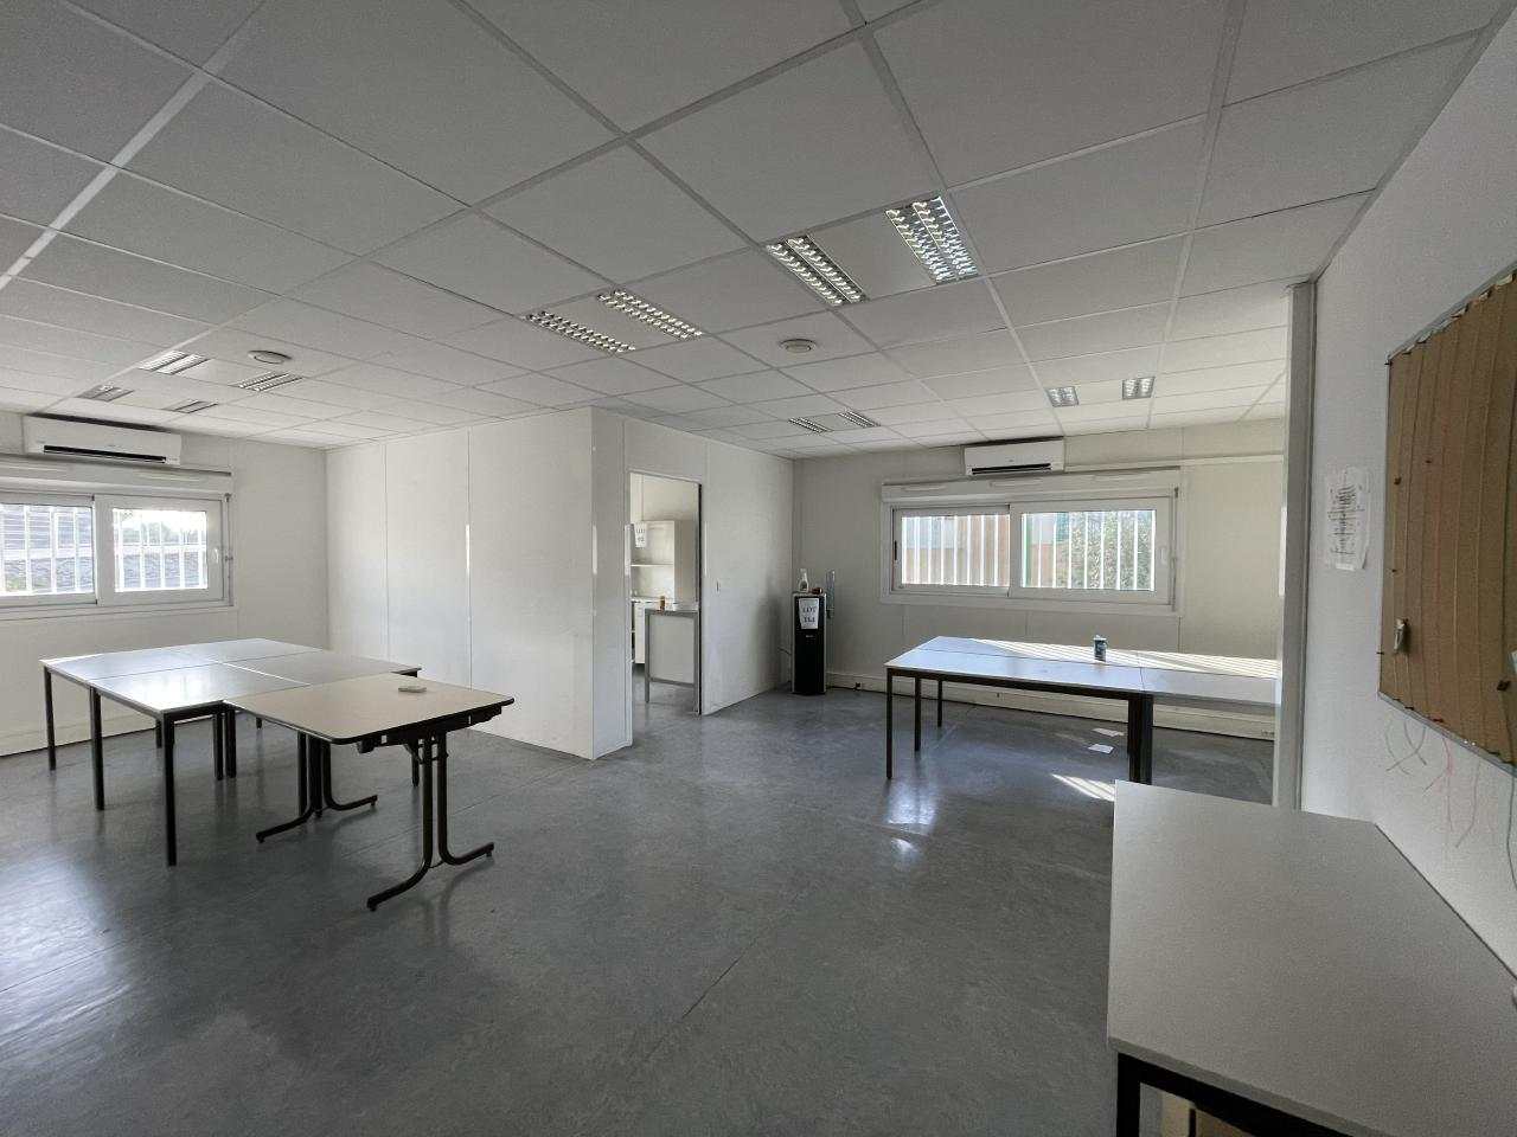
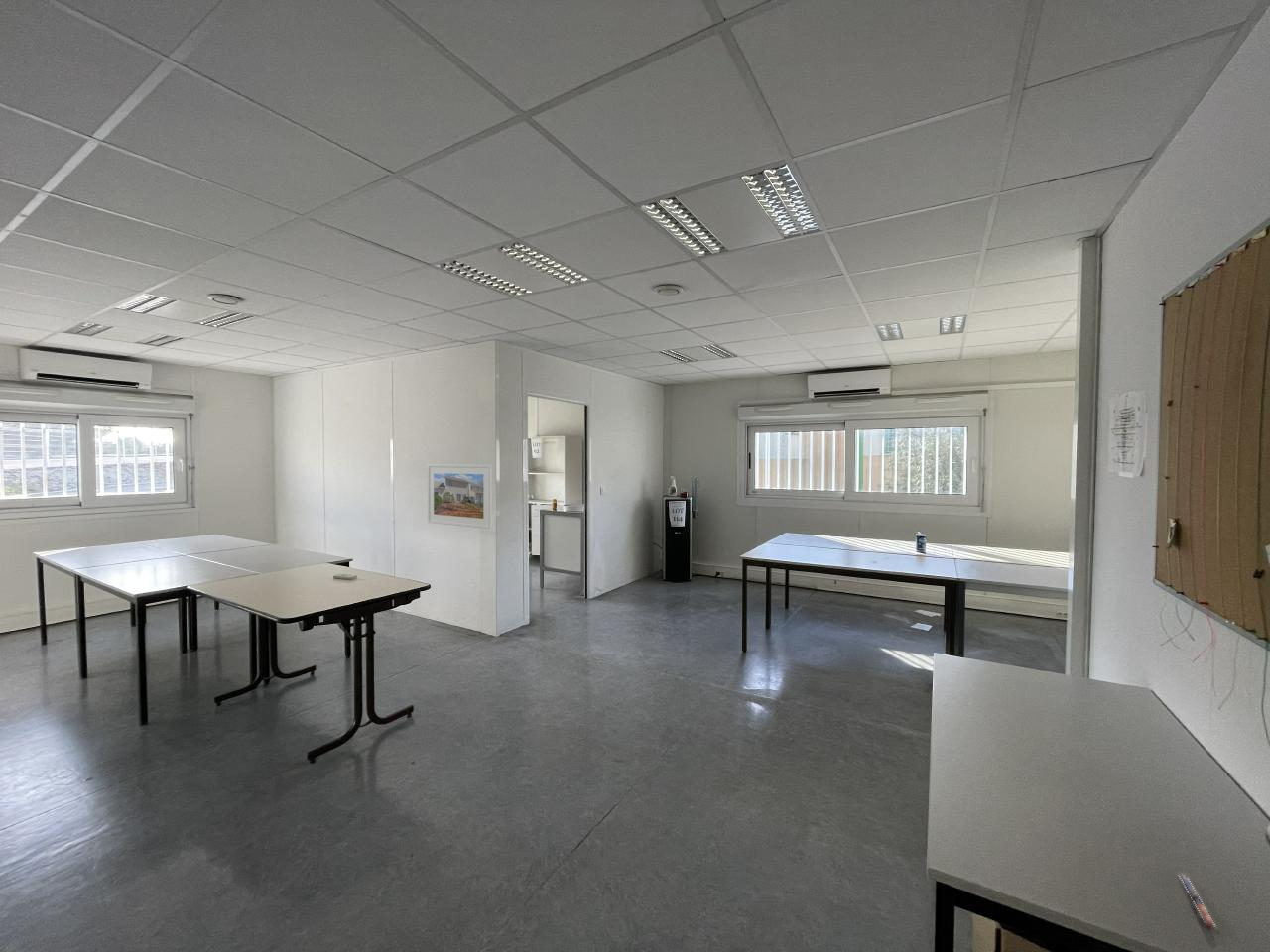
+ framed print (457, 495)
+ pen (1196, 897)
